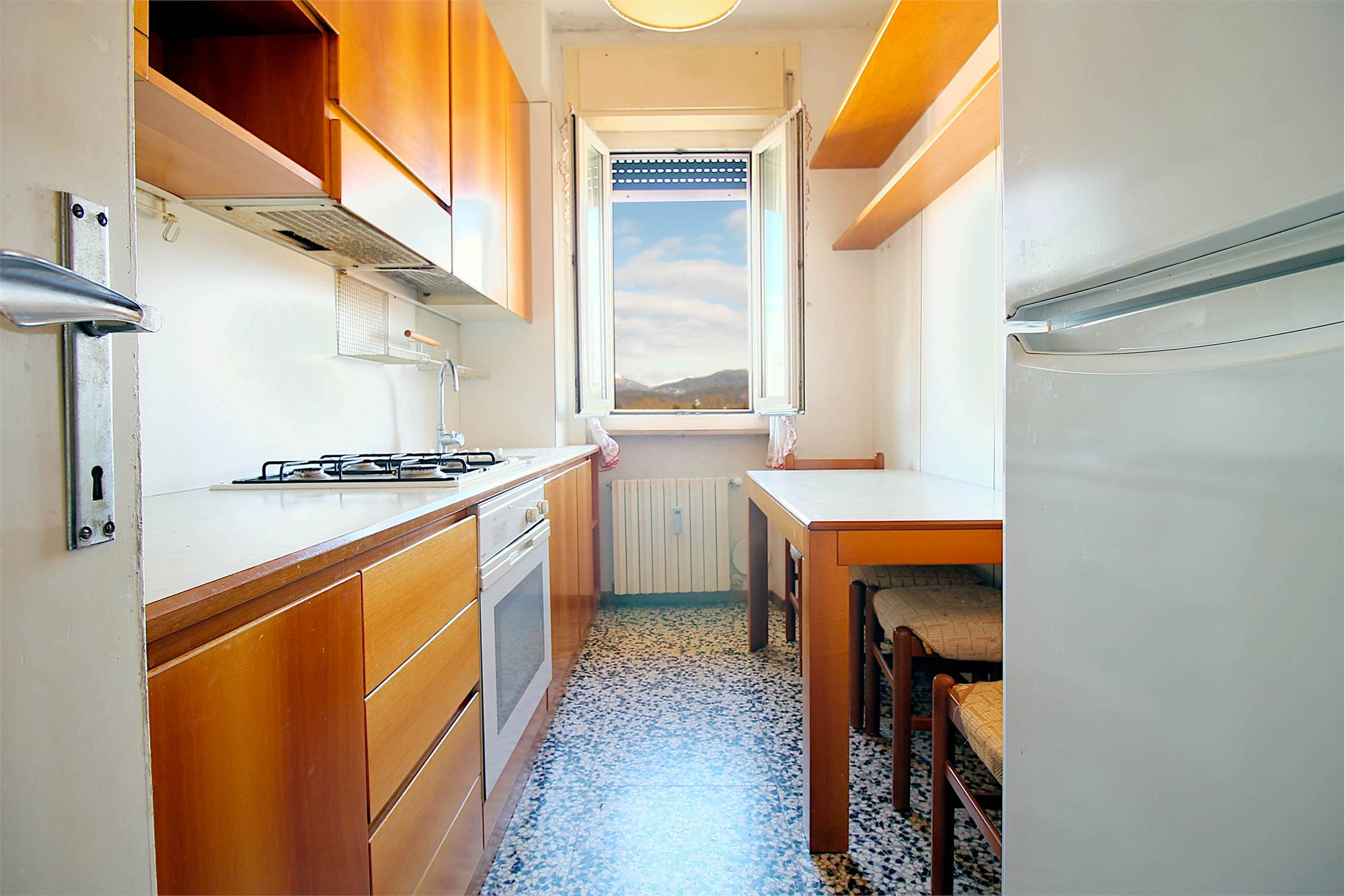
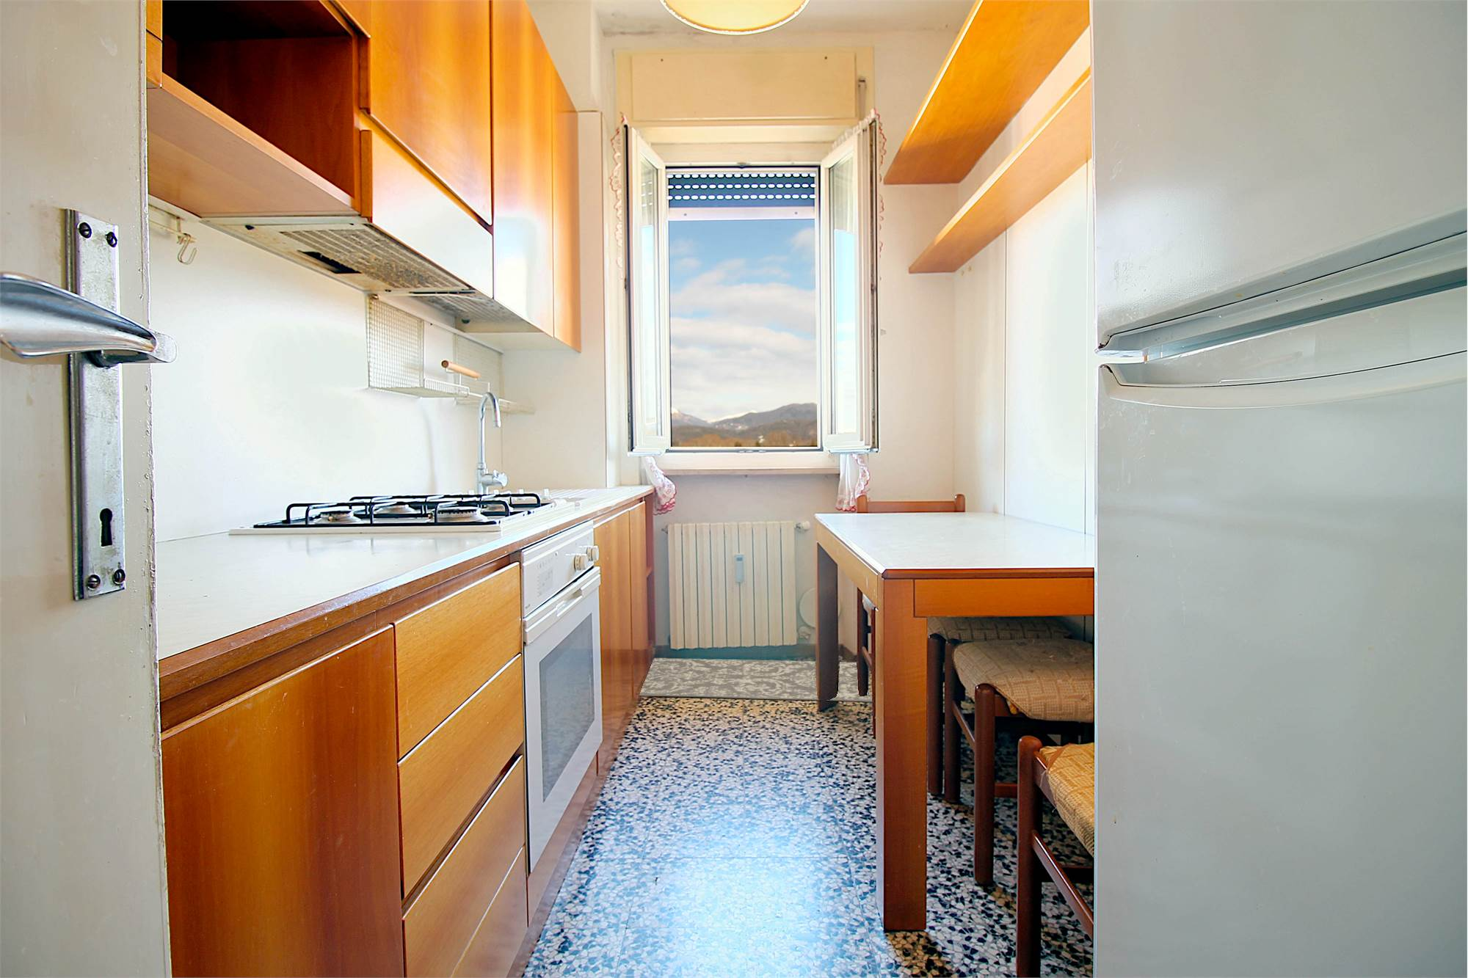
+ rug (760, 677)
